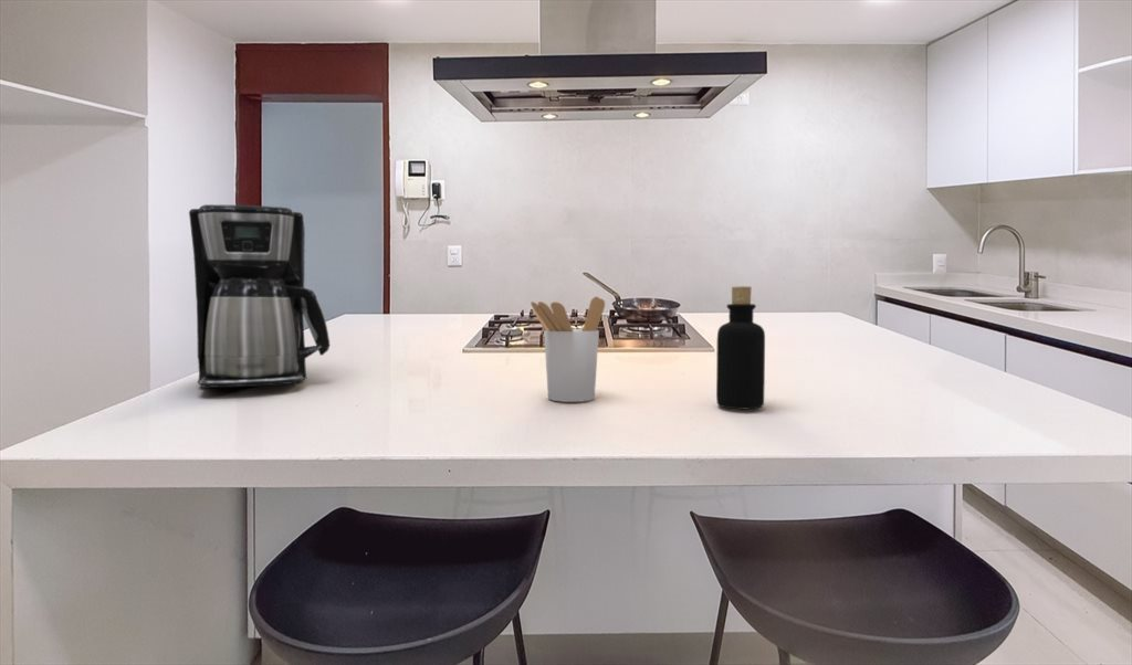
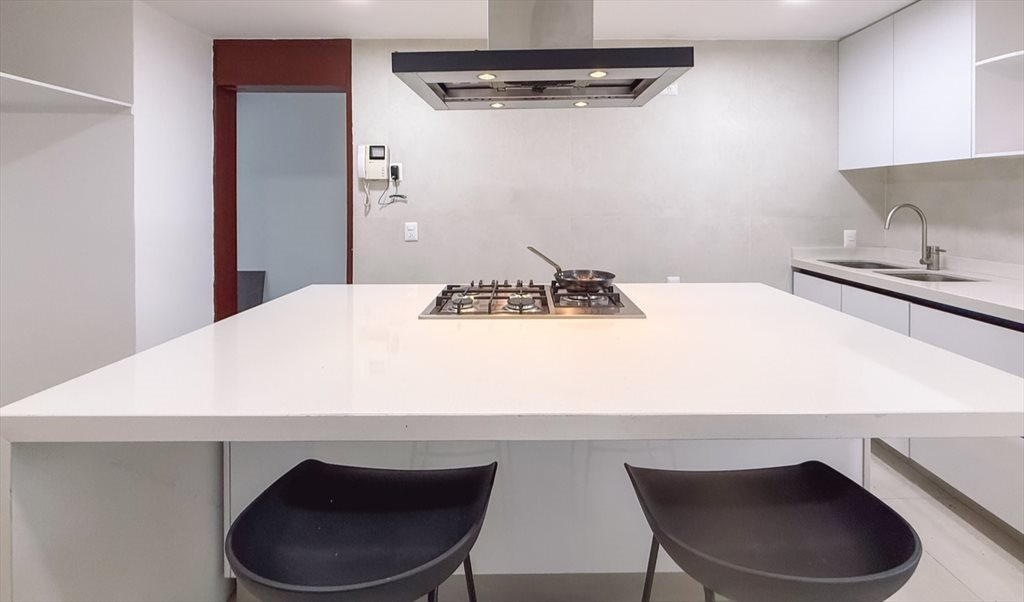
- bottle (741, 347)
- utensil holder (564, 348)
- coffee maker (266, 295)
